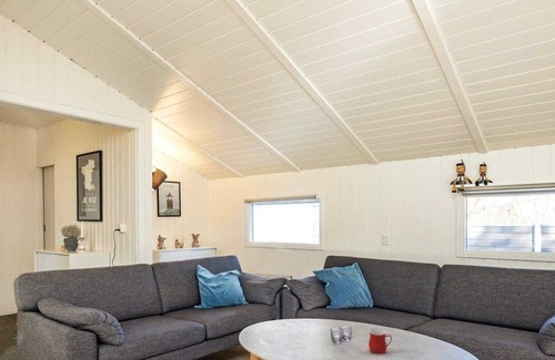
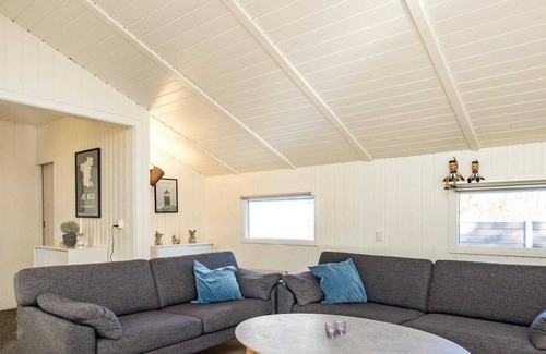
- mug (380, 341)
